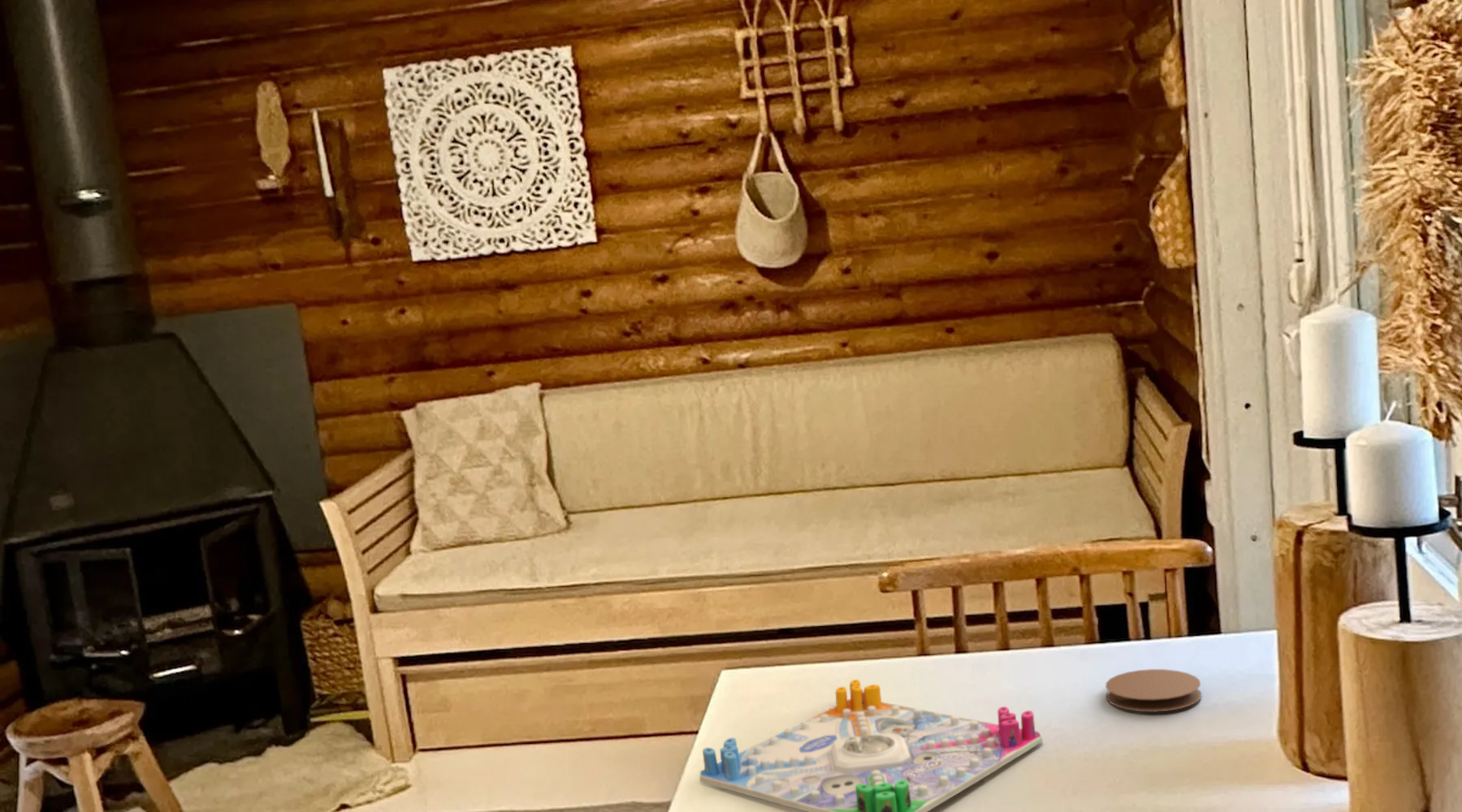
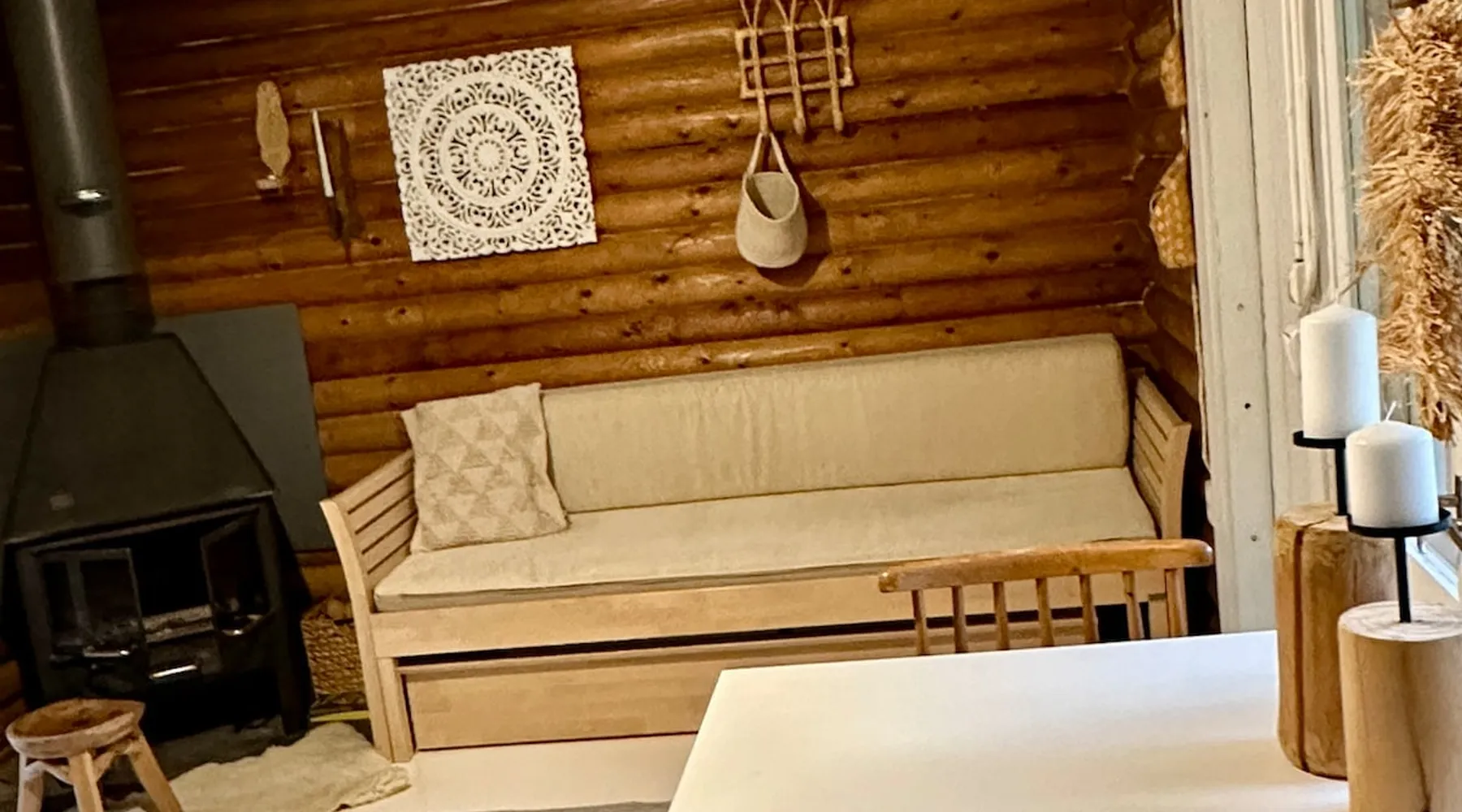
- board game (869, 745)
- coaster (1153, 689)
